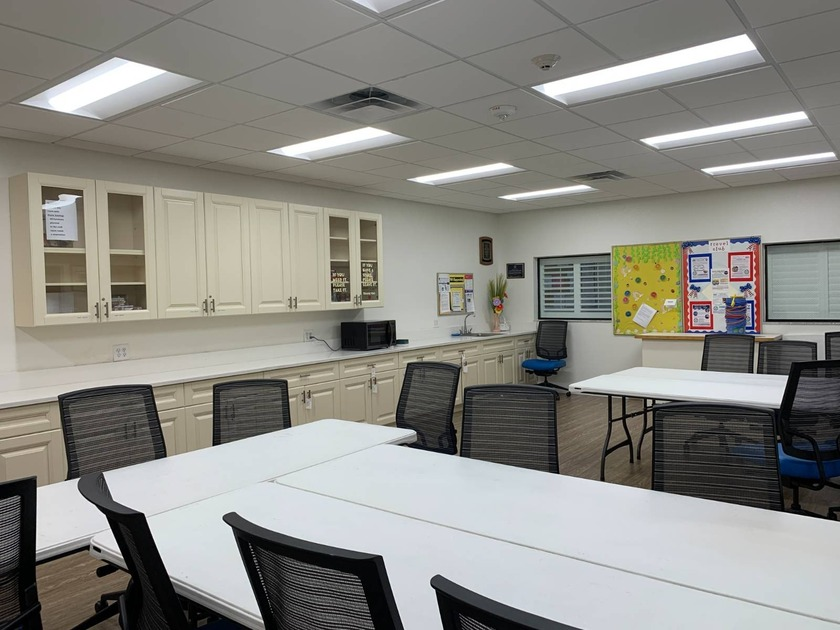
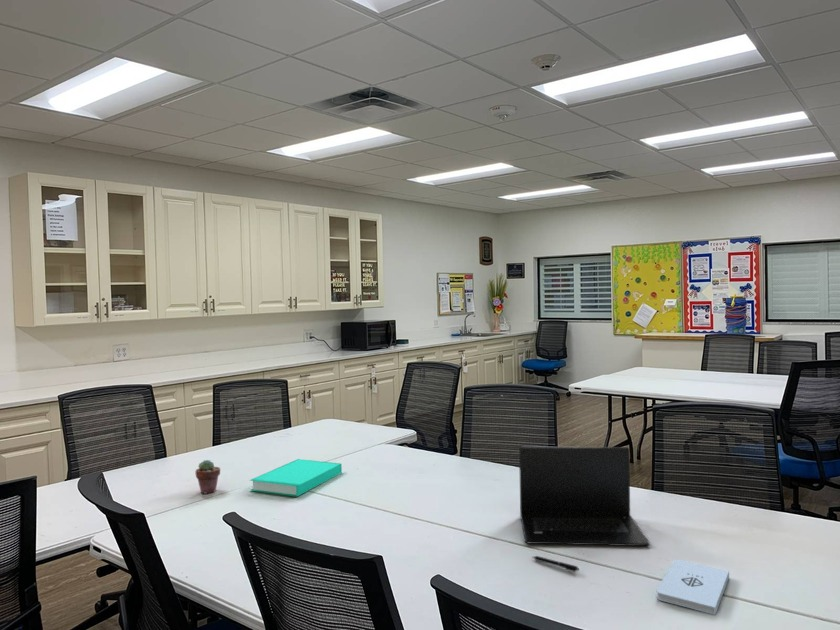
+ pen (554, 562)
+ notepad (693, 584)
+ laptop (579, 493)
+ potted succulent (208, 475)
+ binder (297, 476)
